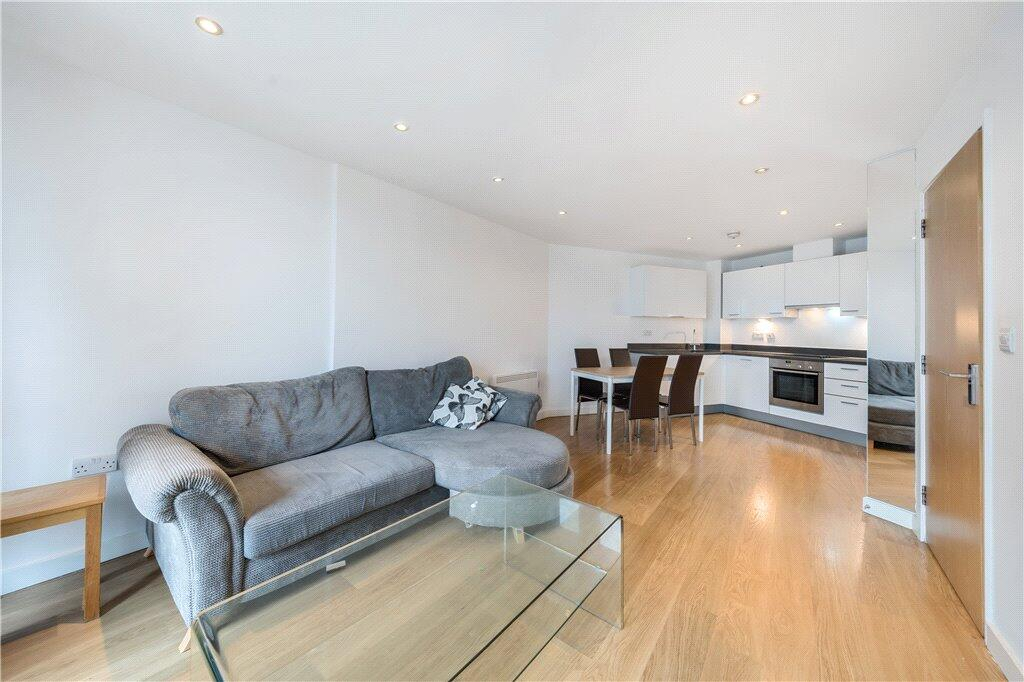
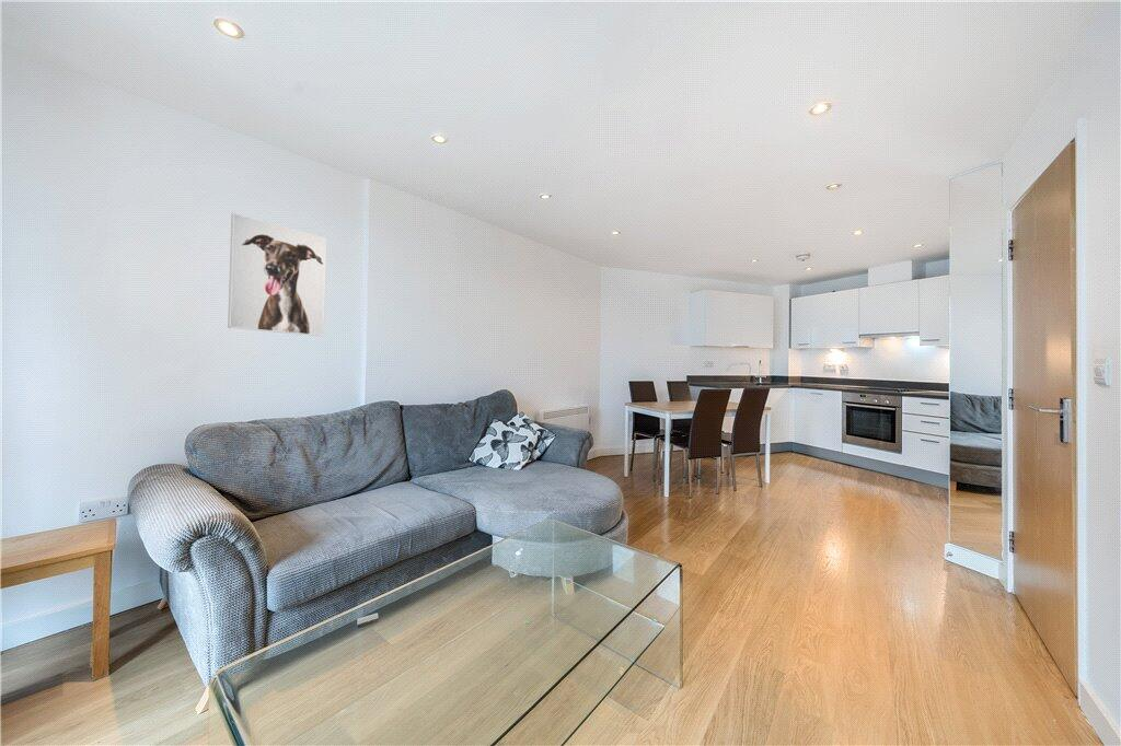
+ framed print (280, 279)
